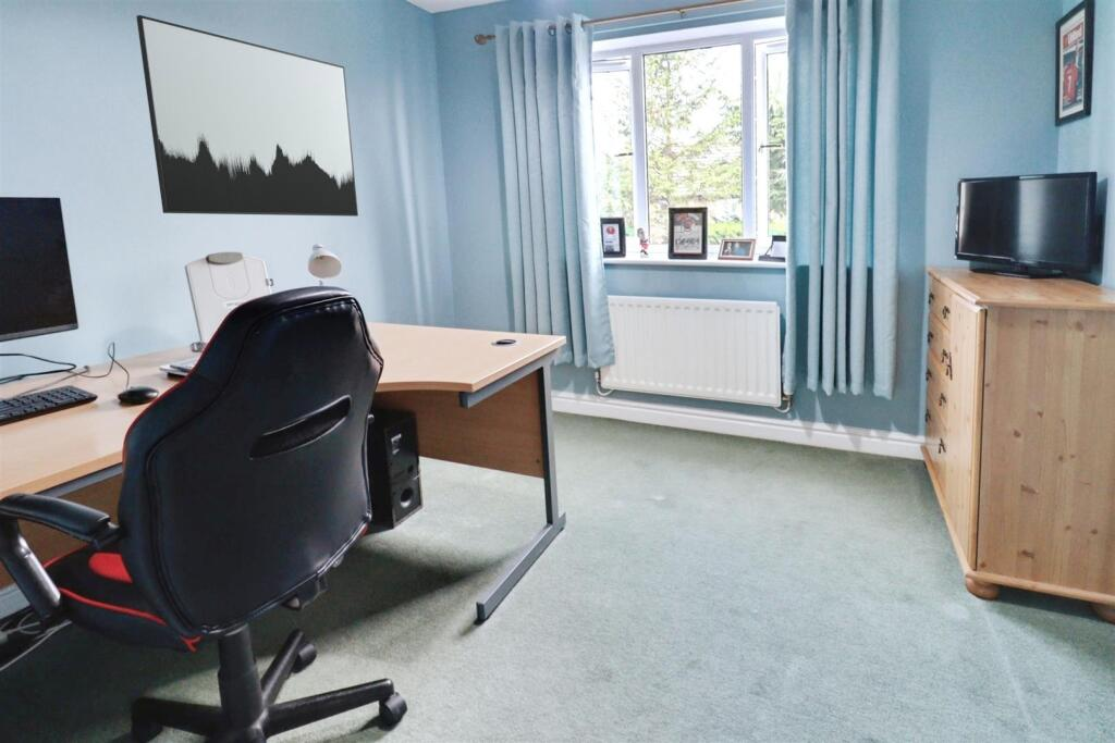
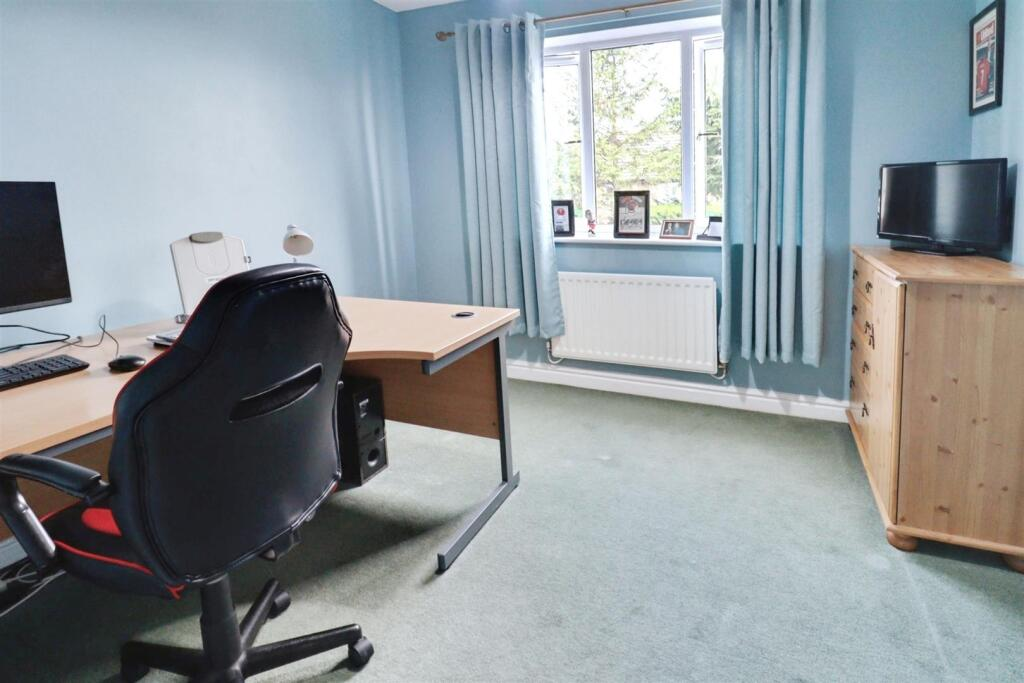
- wall art (264, 131)
